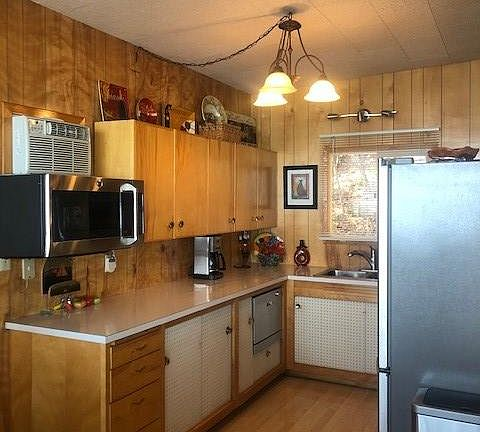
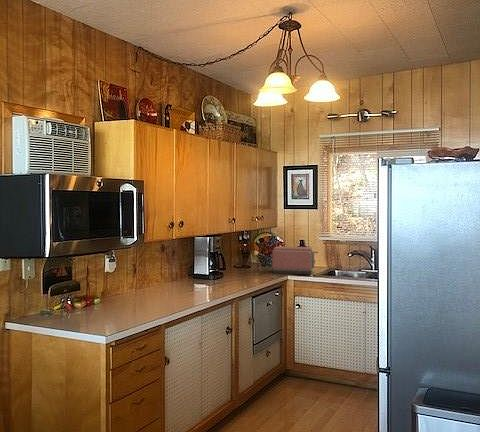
+ toaster (295, 260)
